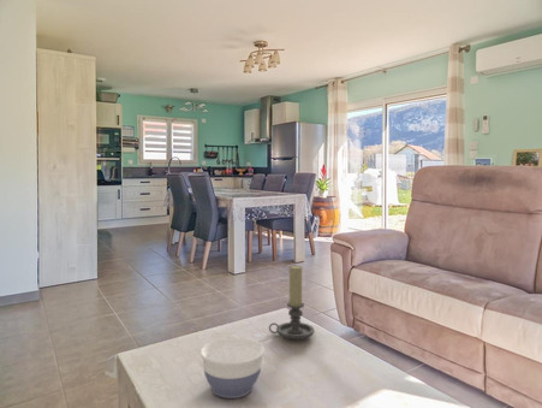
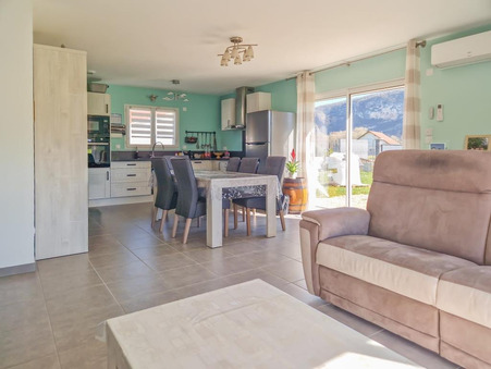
- candle holder (291, 300)
- bowl (232, 367)
